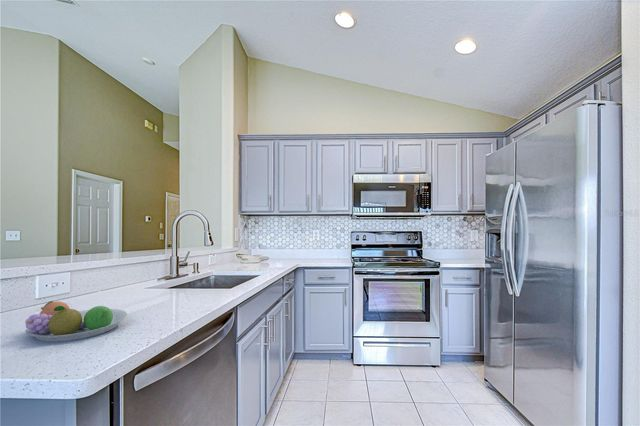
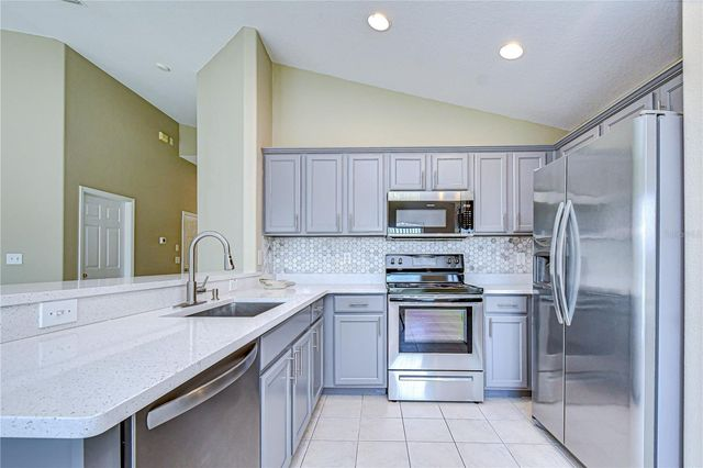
- fruit bowl (80, 313)
